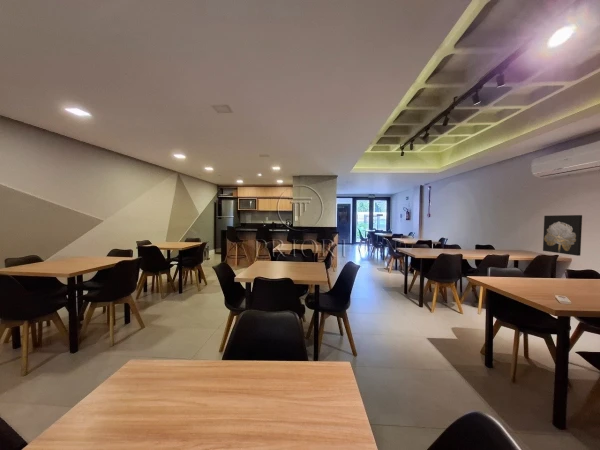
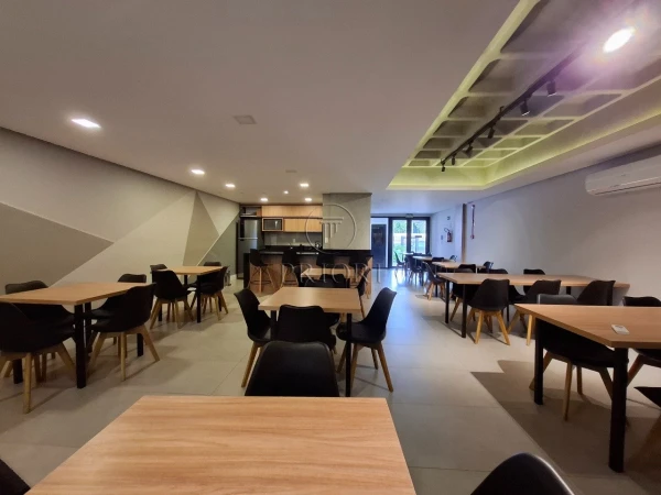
- wall art (561, 234)
